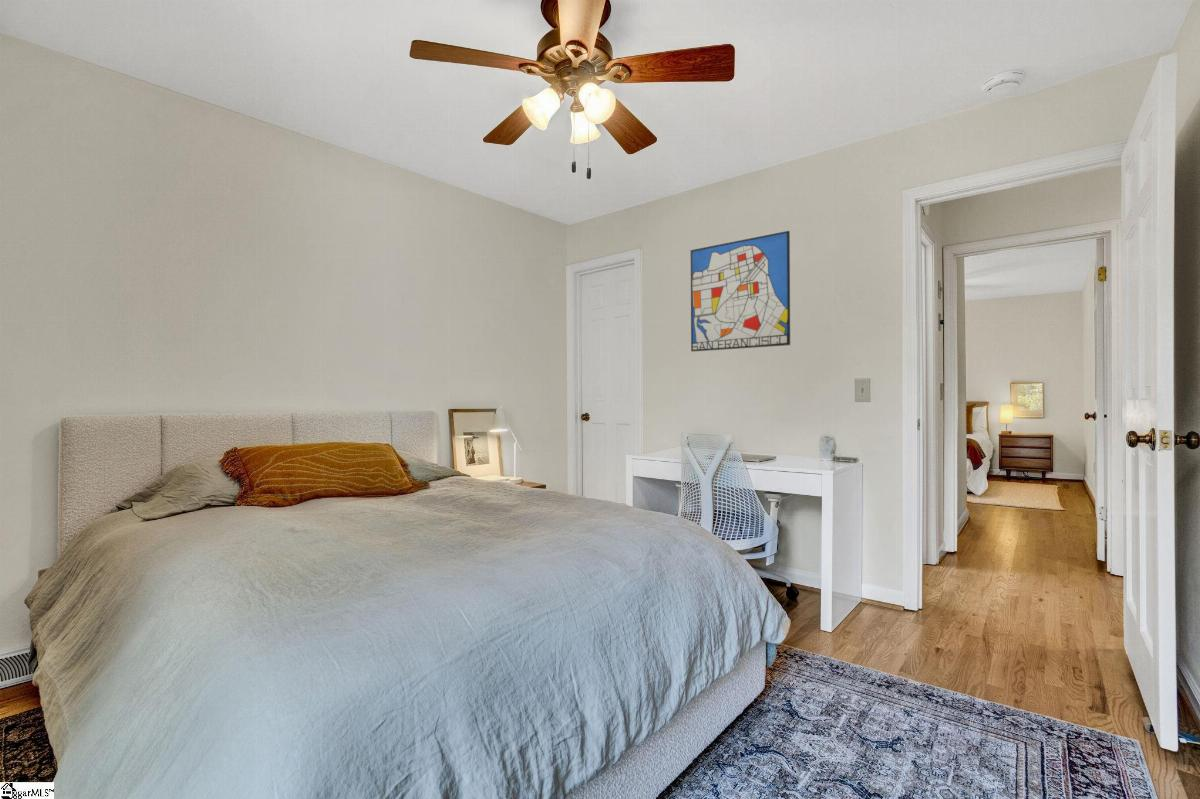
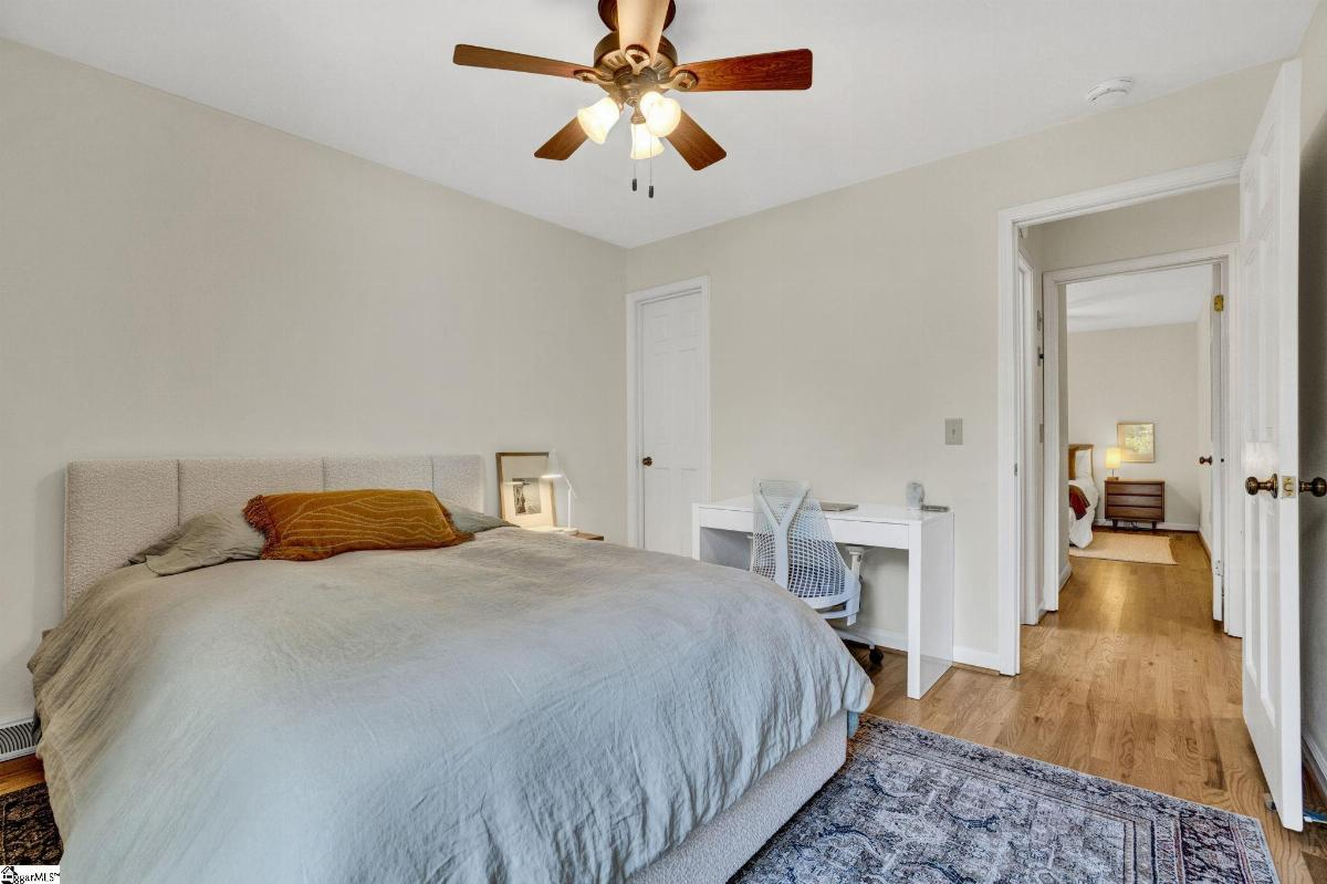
- wall art (737, 294)
